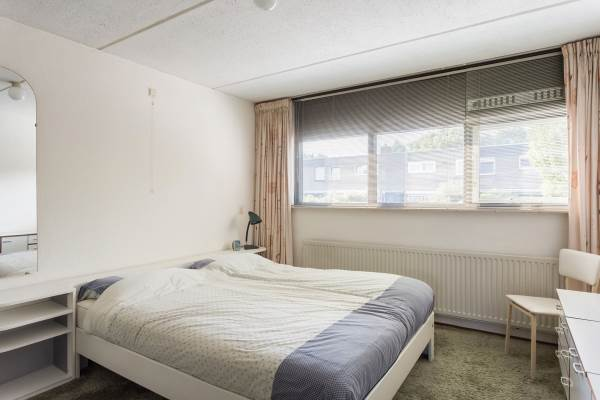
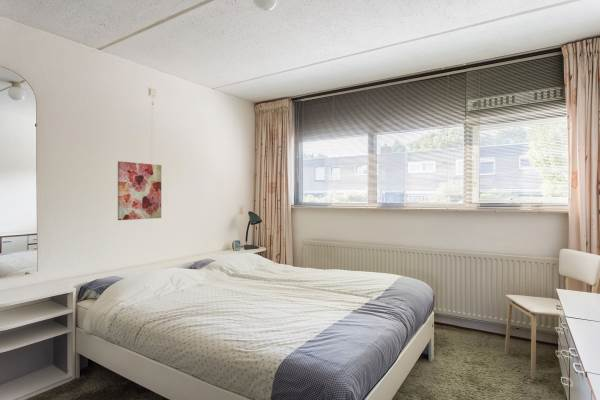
+ wall art (140, 191)
